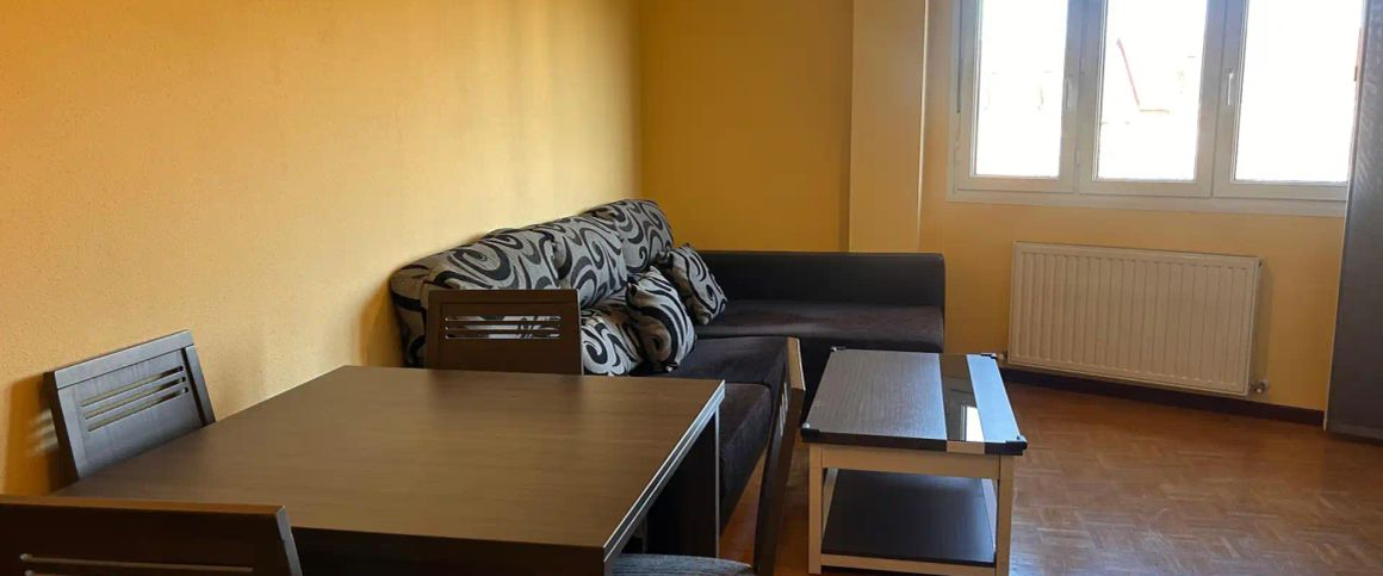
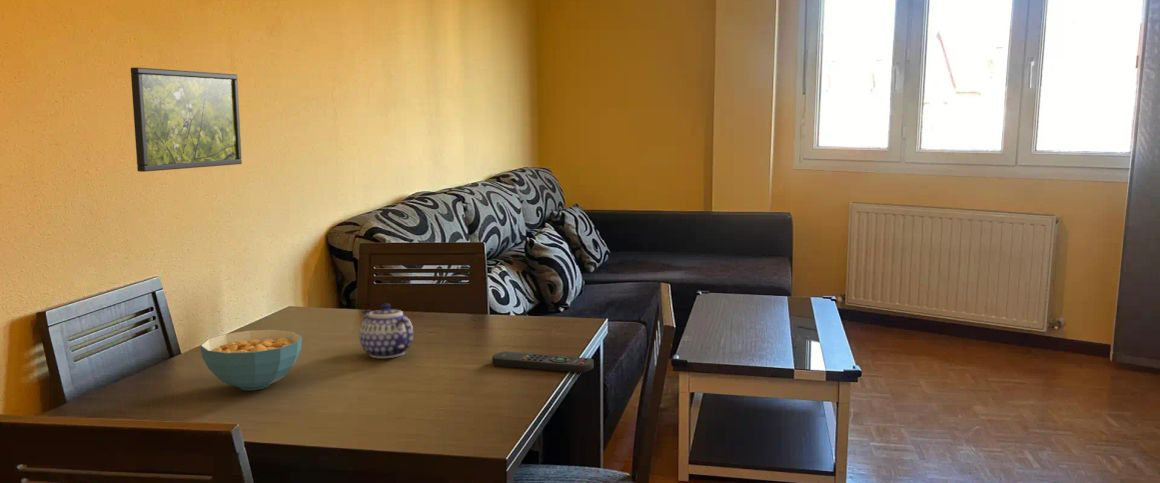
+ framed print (190, 119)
+ remote control (542, 361)
+ teapot (386, 328)
+ cereal bowl (253, 363)
